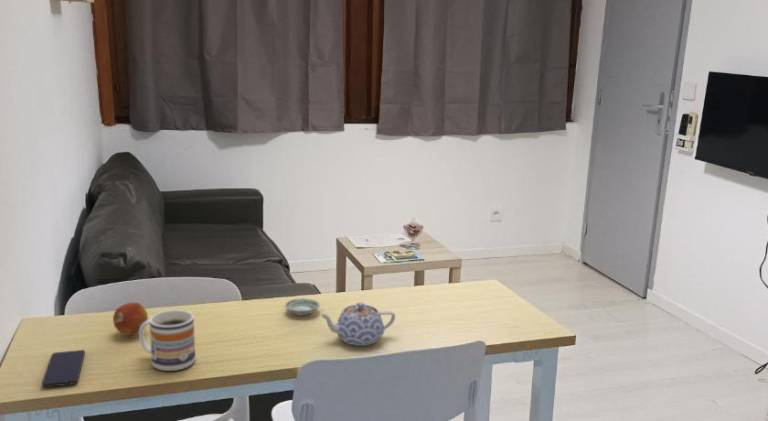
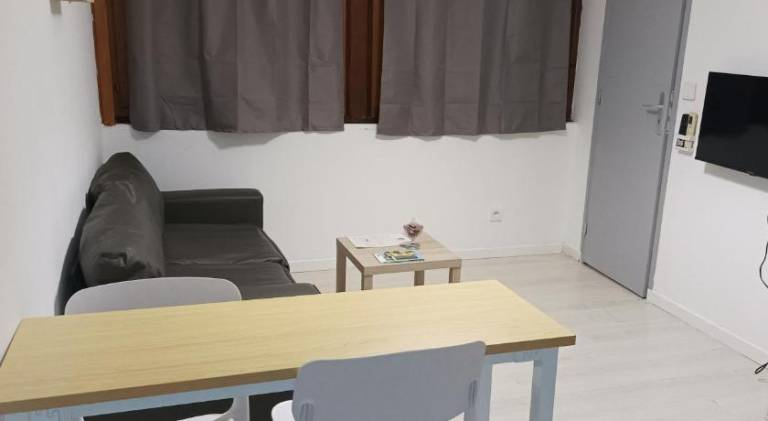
- fruit (130, 319)
- teapot (357, 321)
- mug (169, 338)
- saucer (302, 308)
- smartphone (64, 367)
